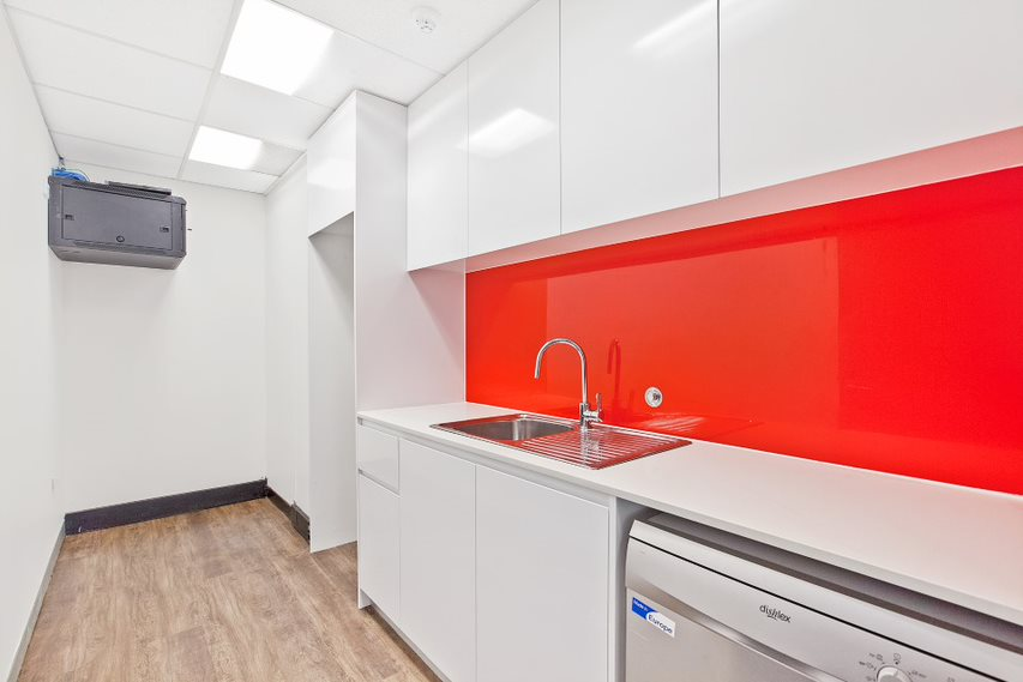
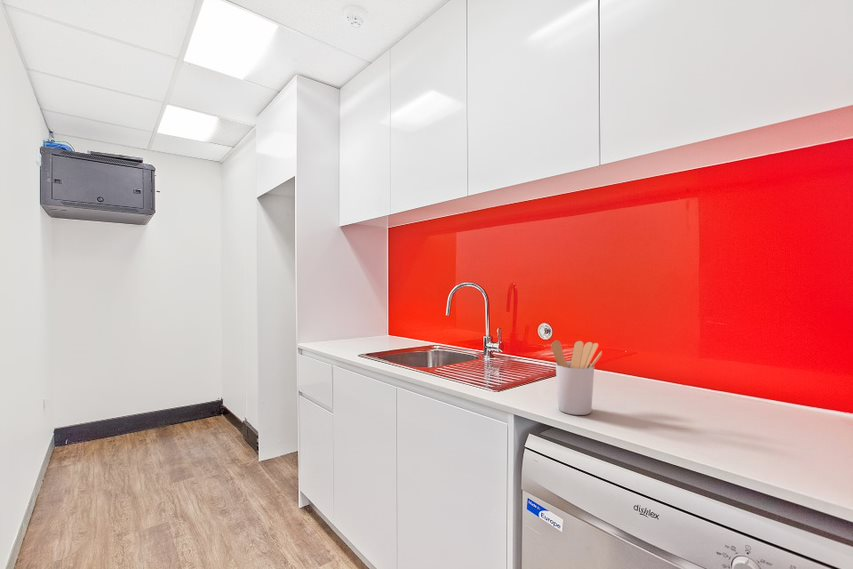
+ utensil holder (578, 374)
